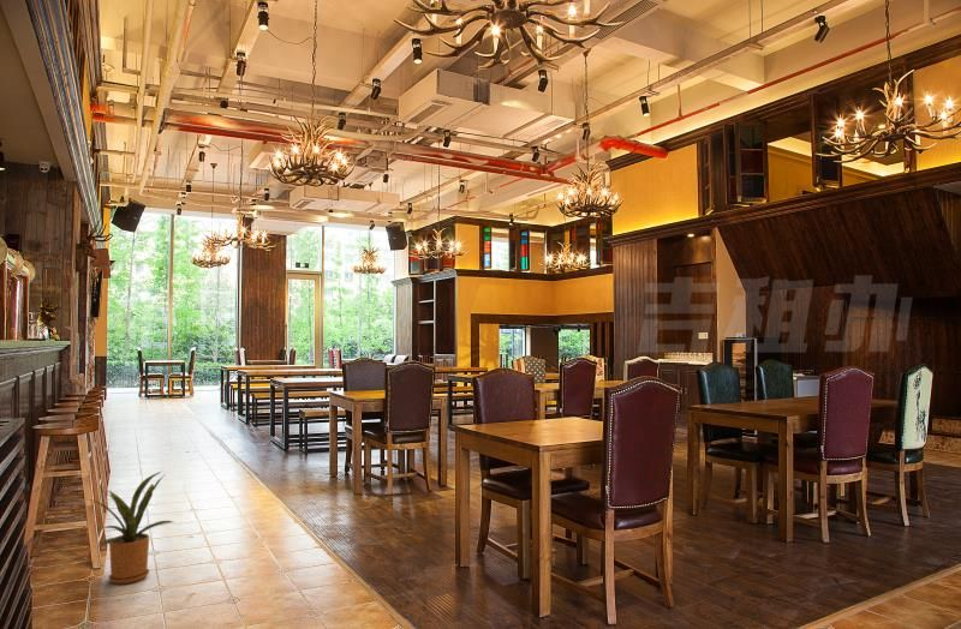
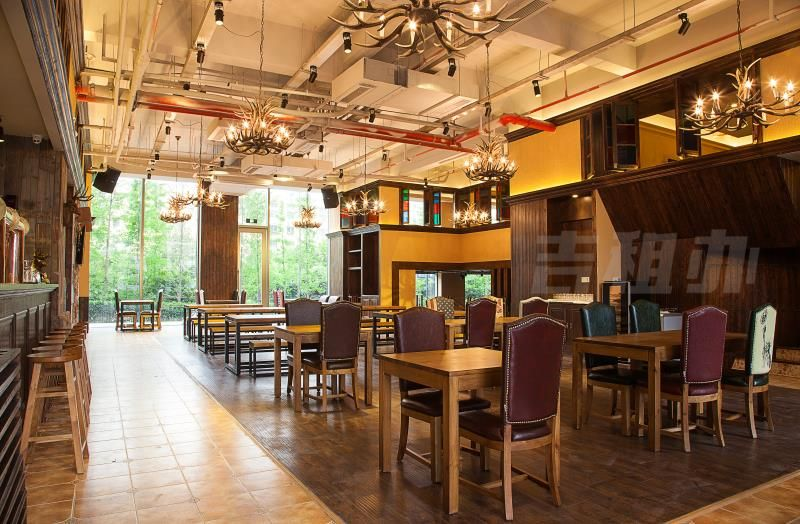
- house plant (126, 526)
